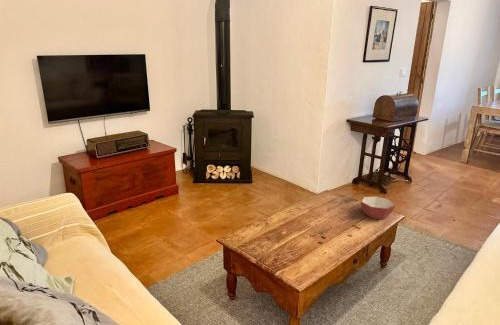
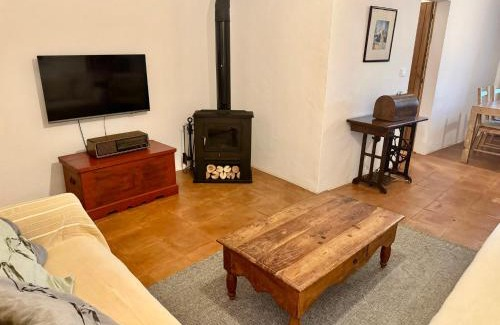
- bowl (377, 209)
